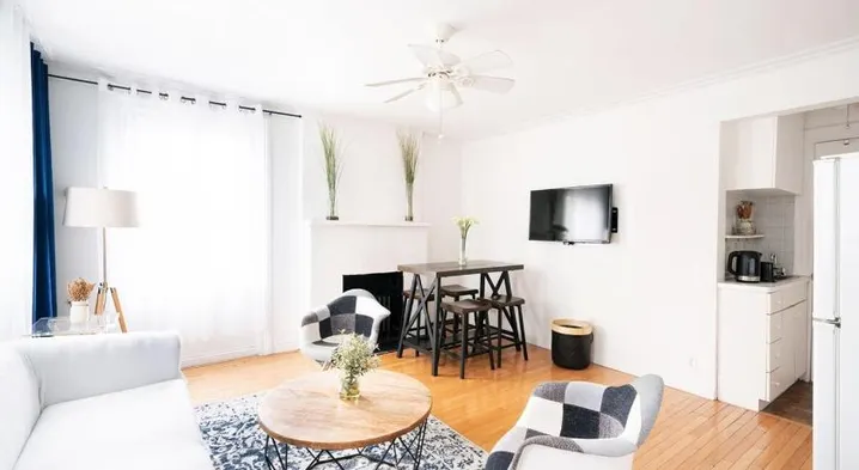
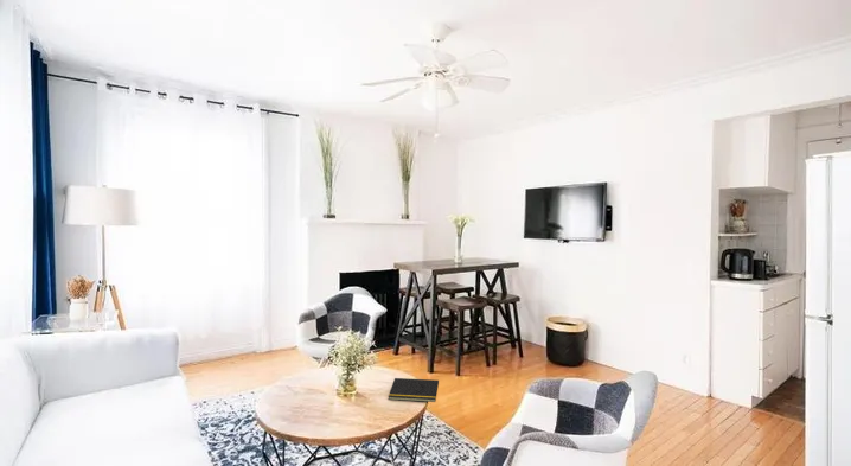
+ notepad (414, 389)
